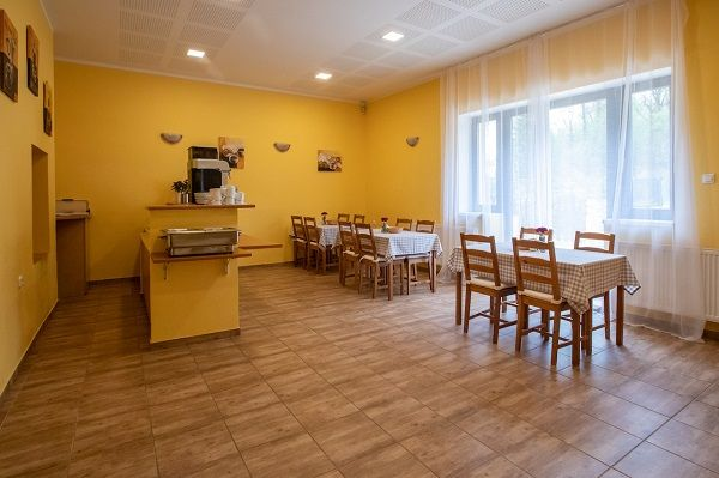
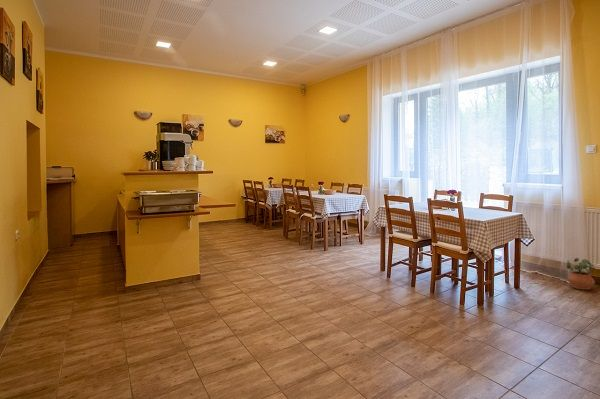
+ potted plant (582, 272)
